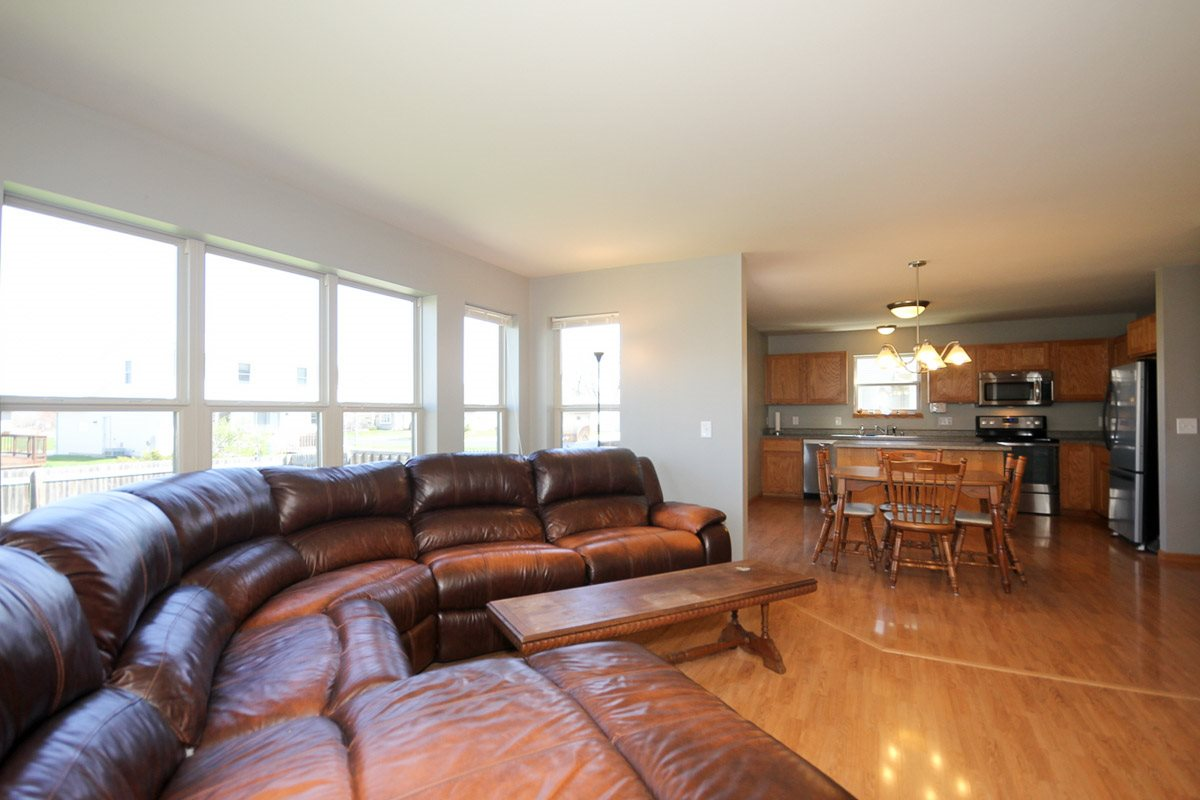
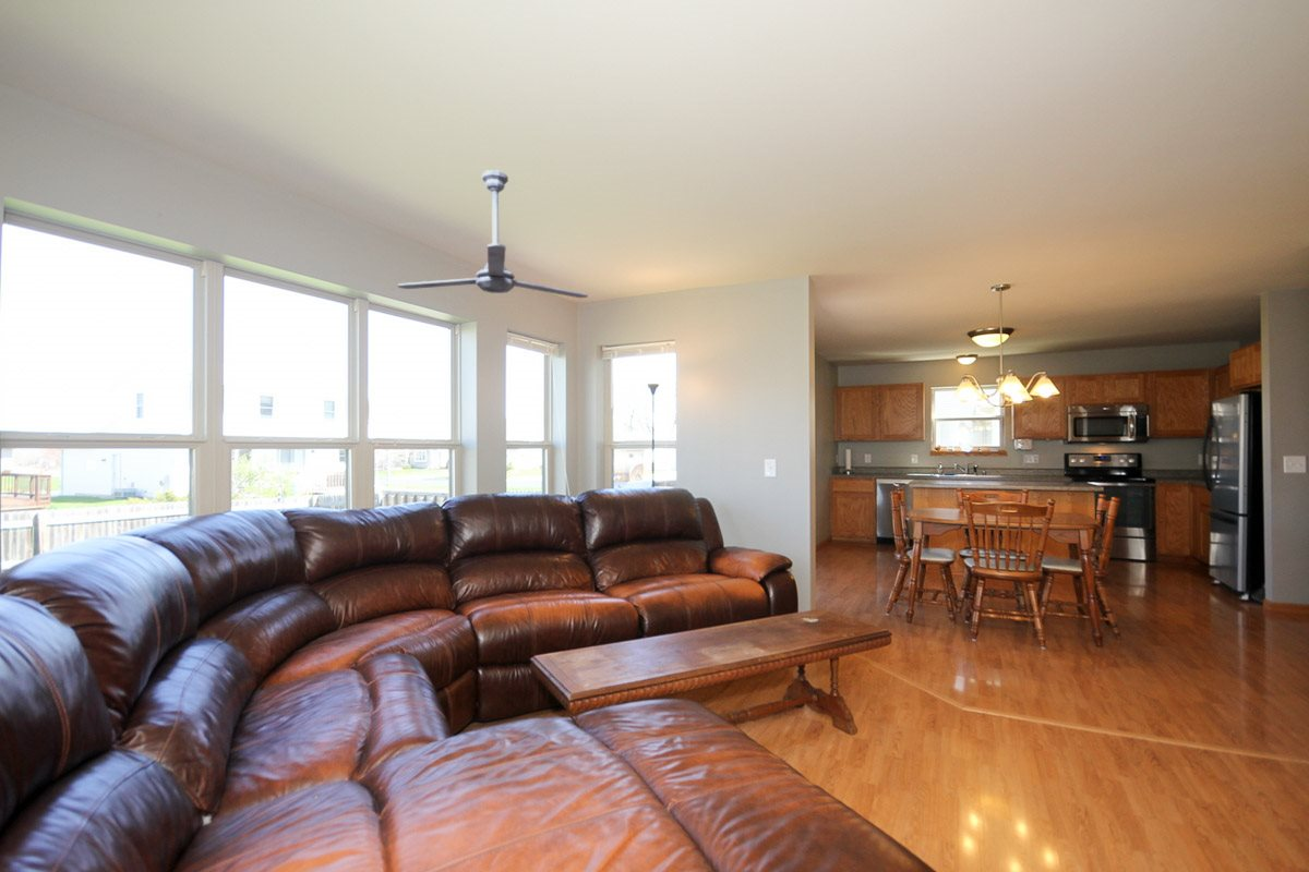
+ ceiling fan (495, 222)
